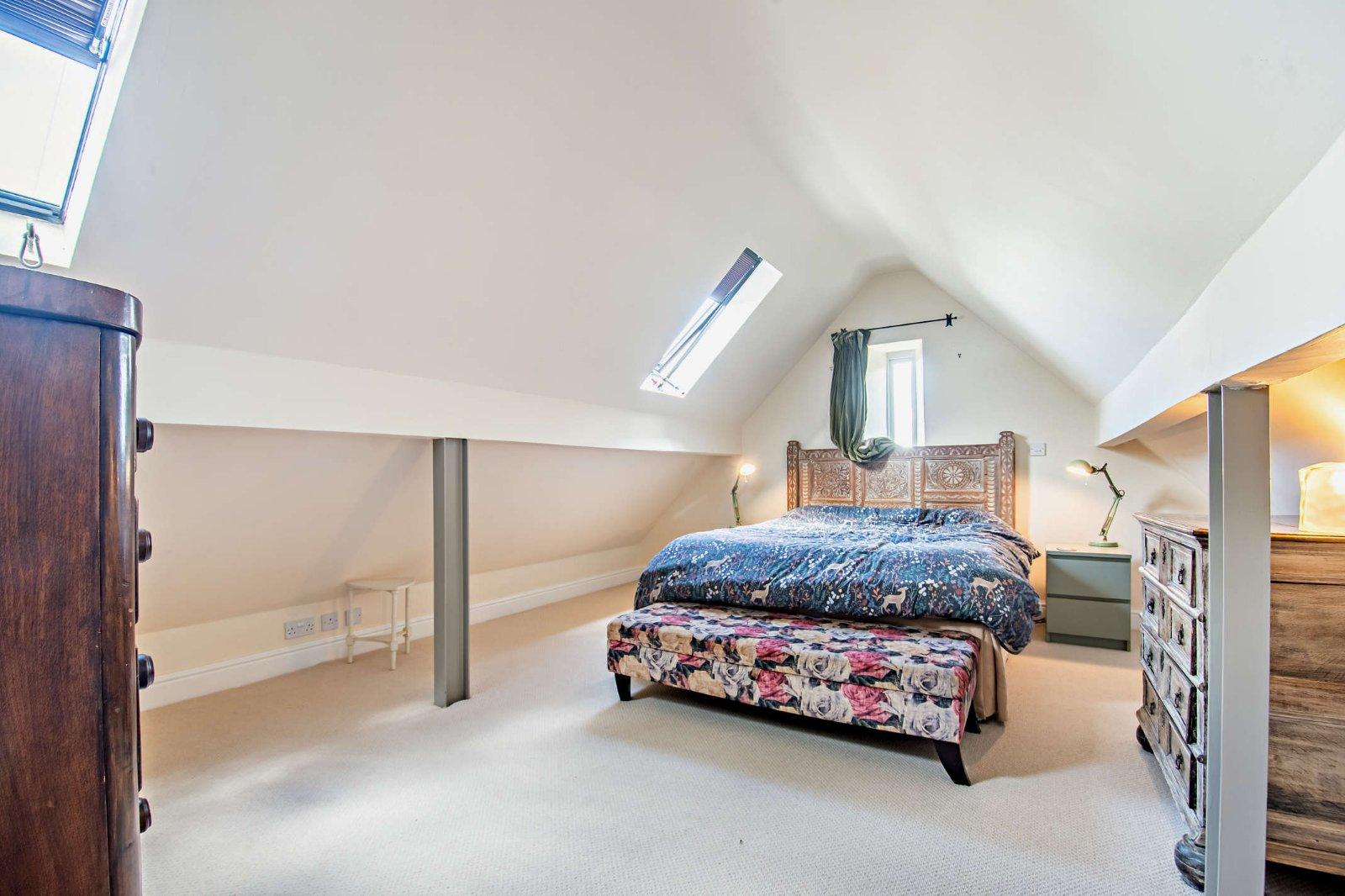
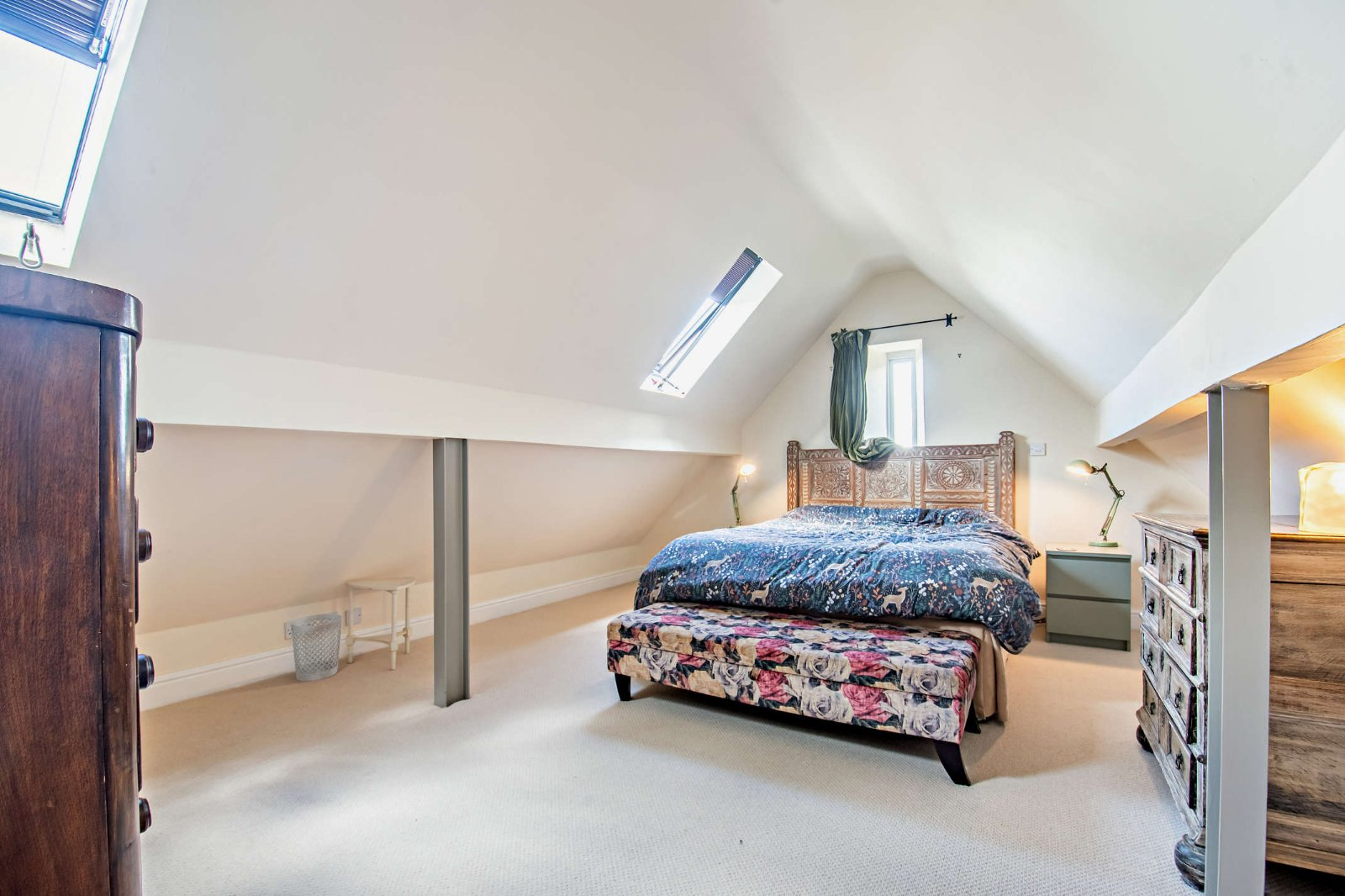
+ wastebasket (317, 646)
